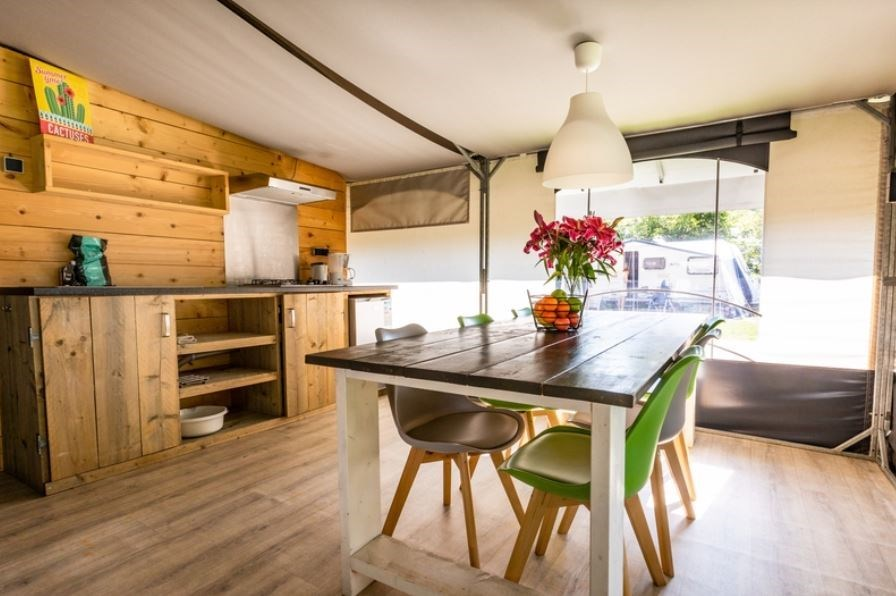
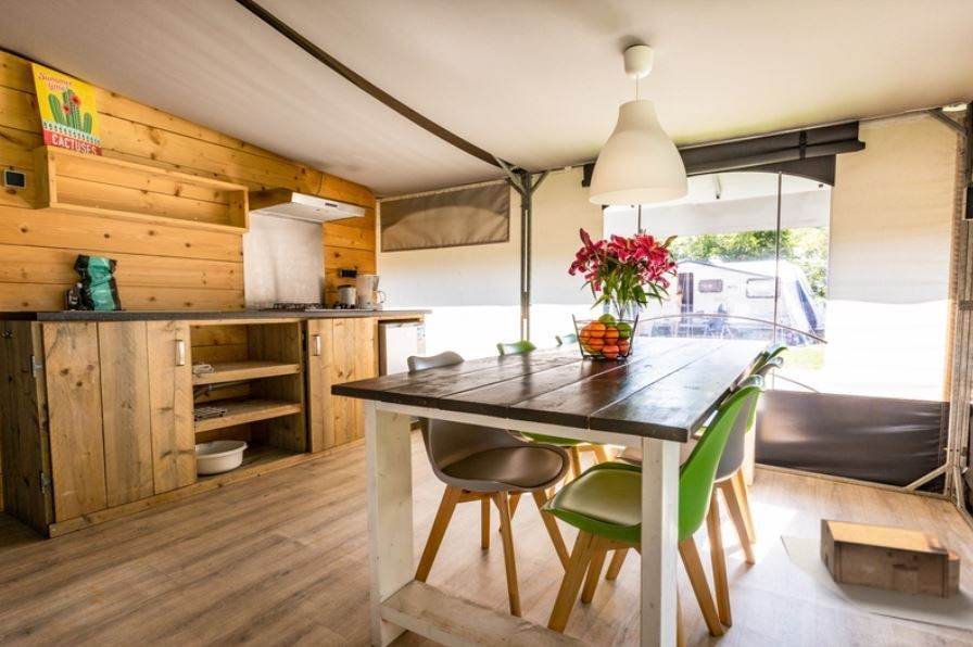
+ architectural model (875, 551)
